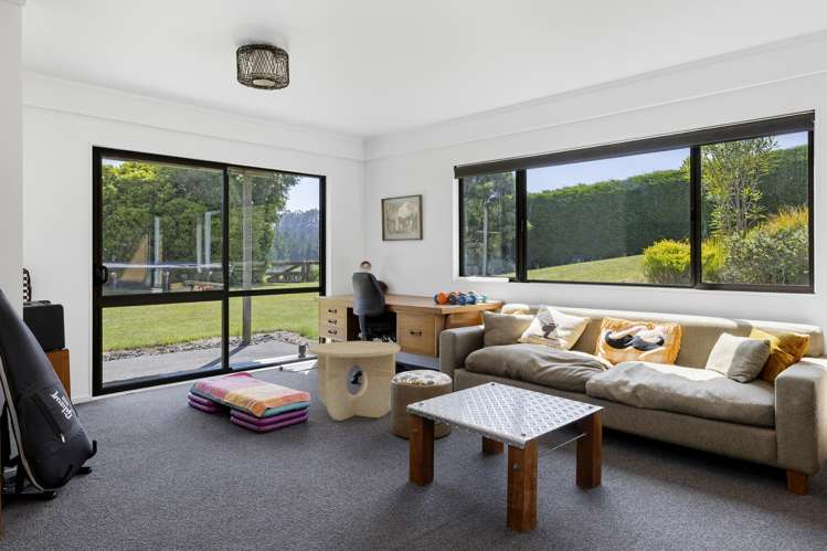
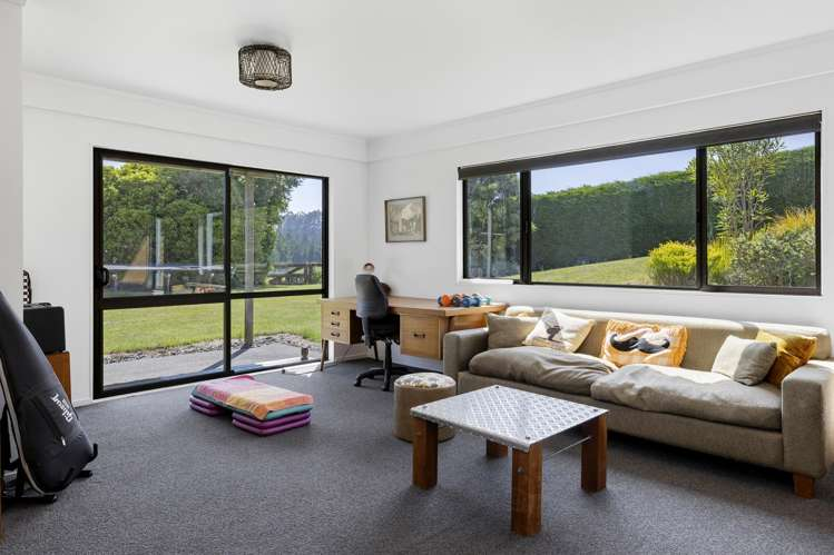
- side table (347, 379)
